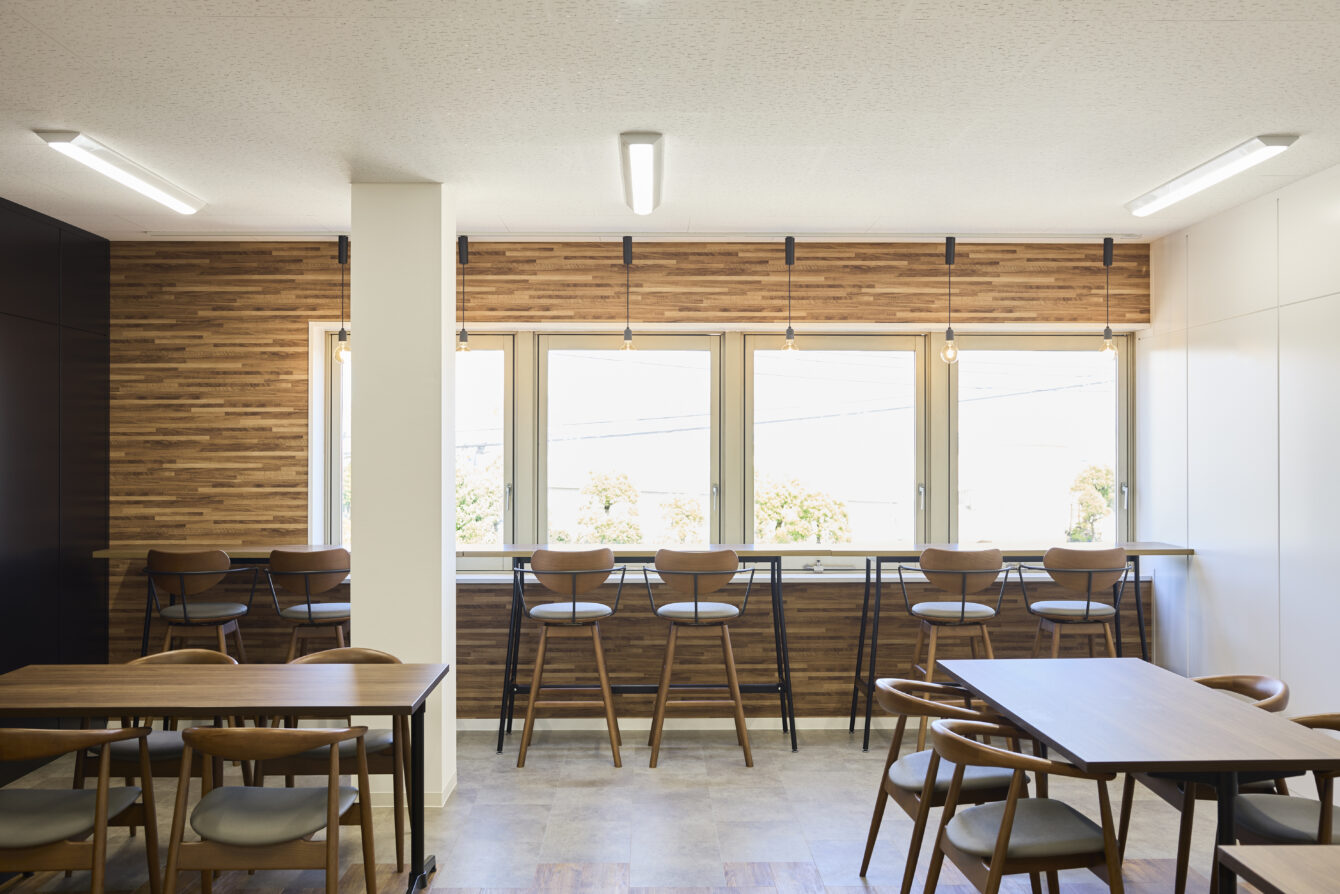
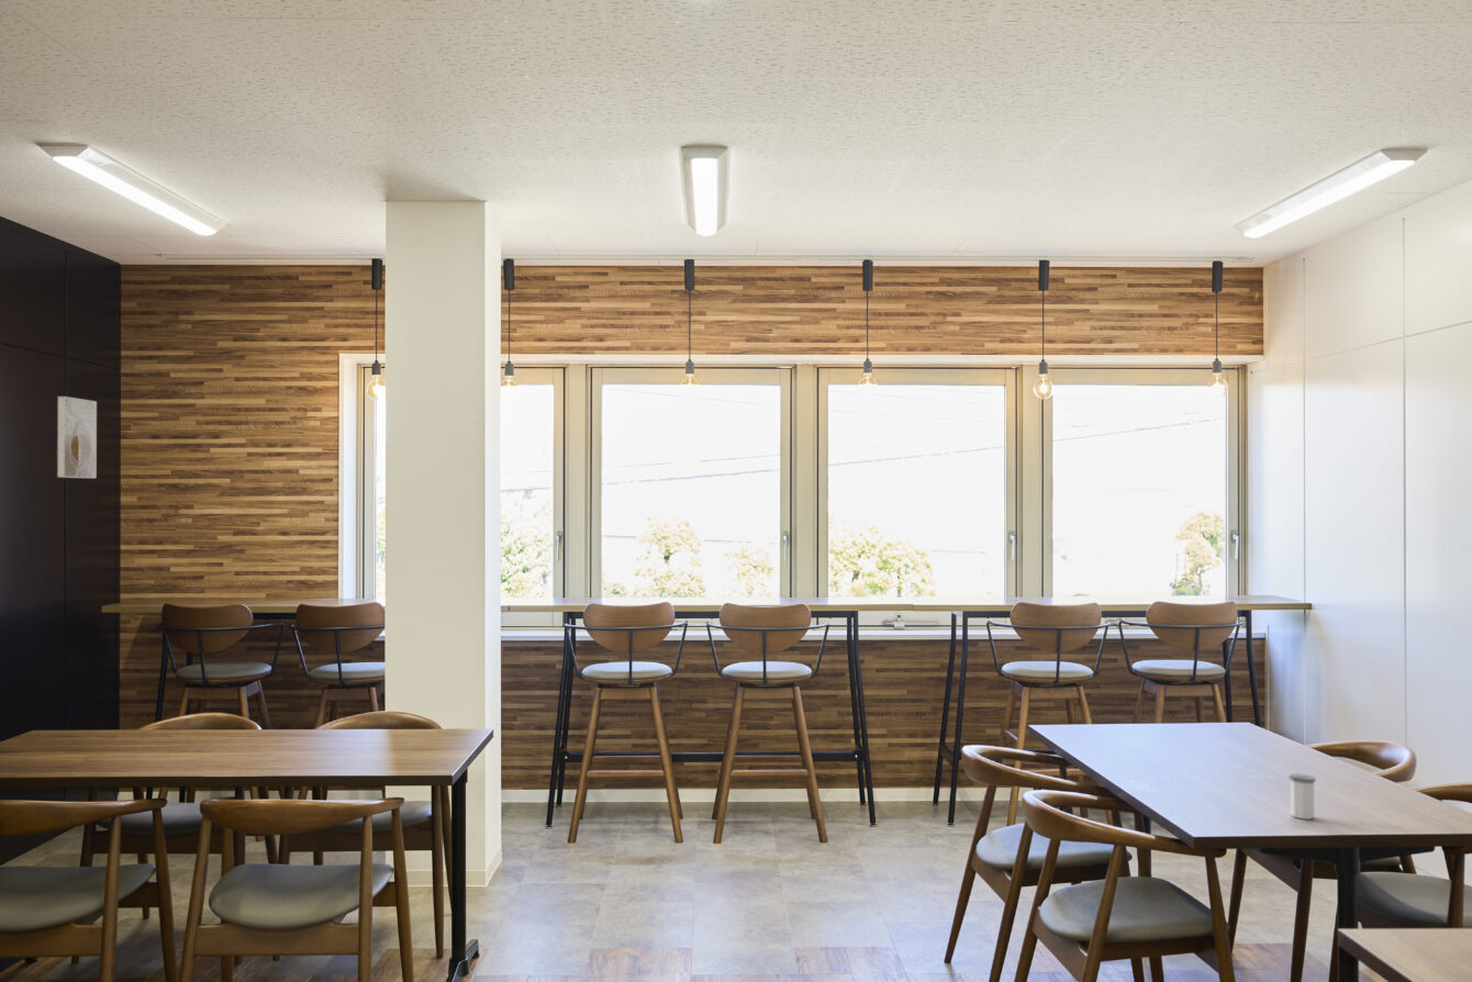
+ salt shaker (1302, 795)
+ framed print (77, 438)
